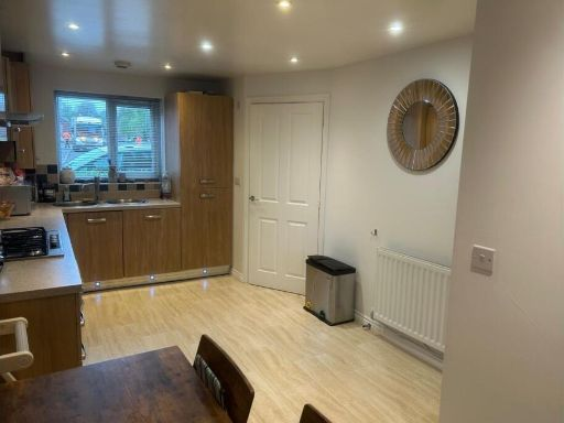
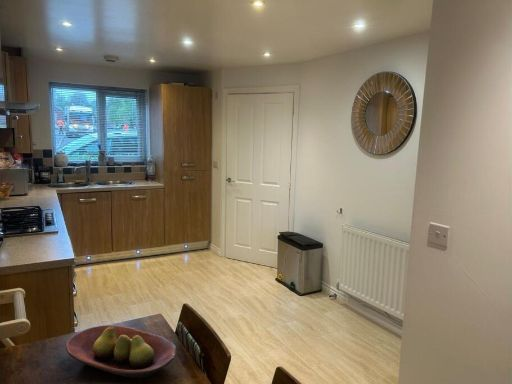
+ fruit bowl (121, 347)
